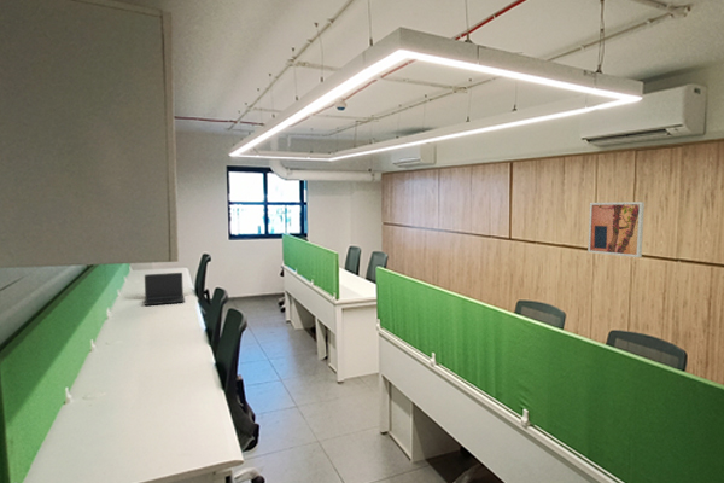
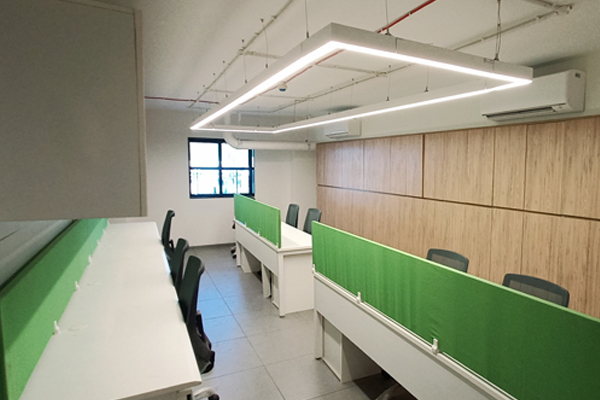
- wall art (614, 228)
- laptop (164, 287)
